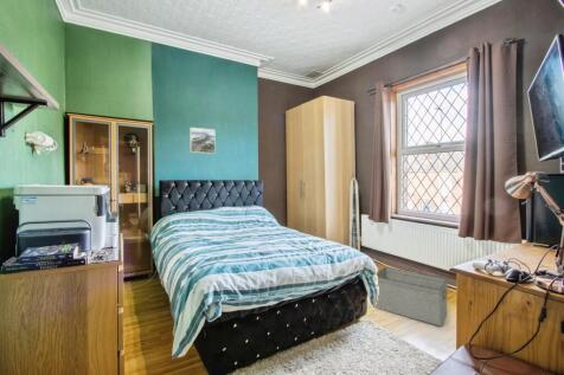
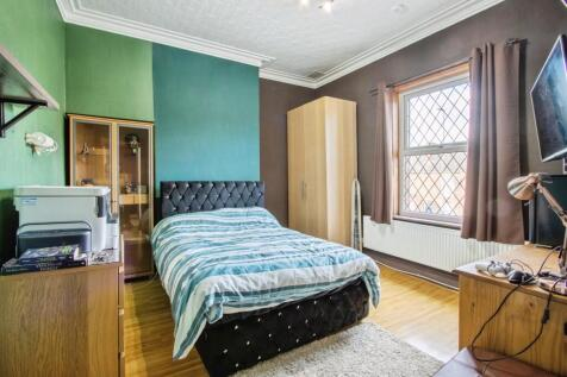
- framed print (203, 141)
- storage bin (409, 293)
